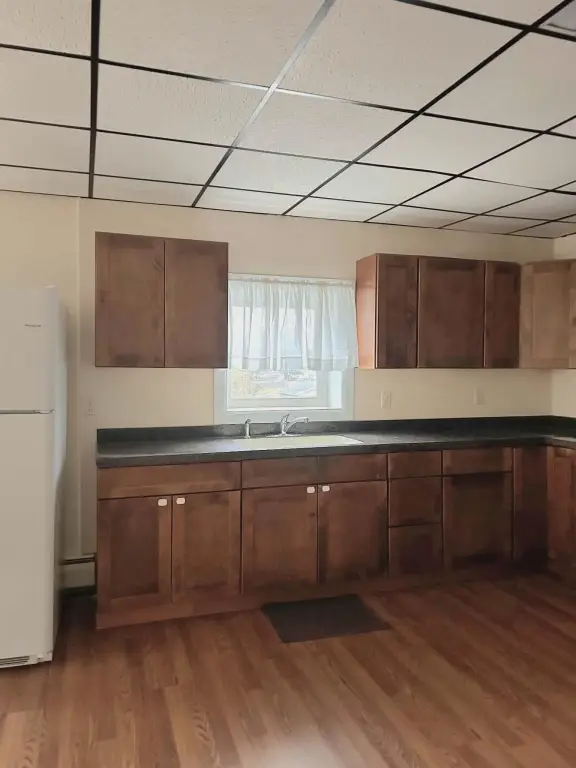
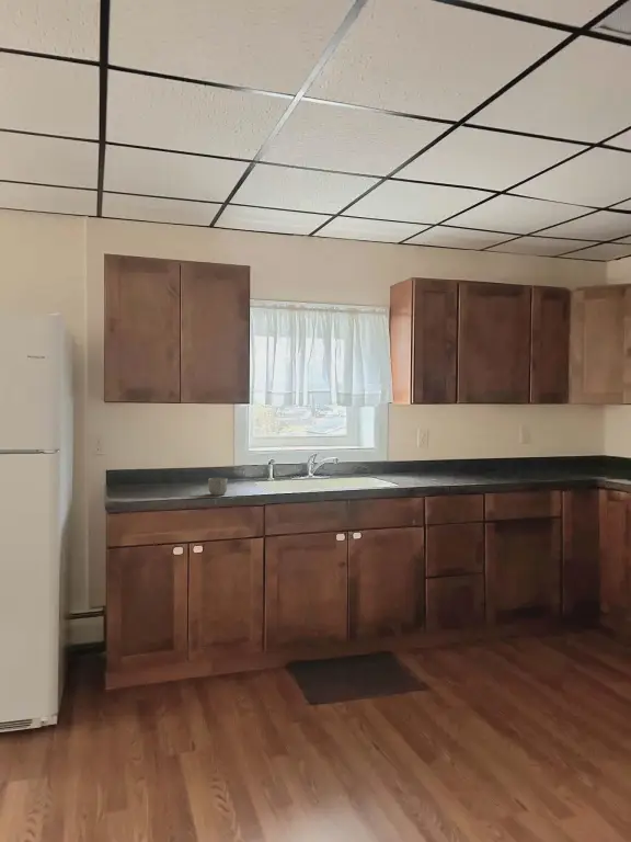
+ mug (218, 486)
